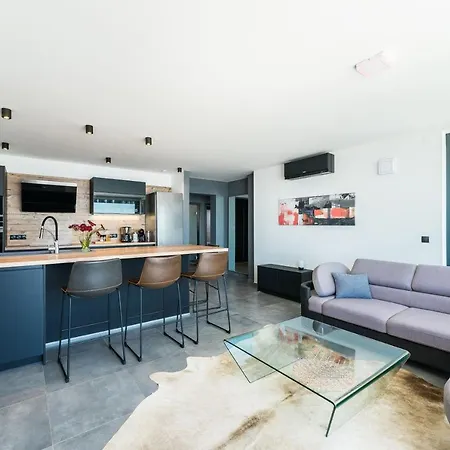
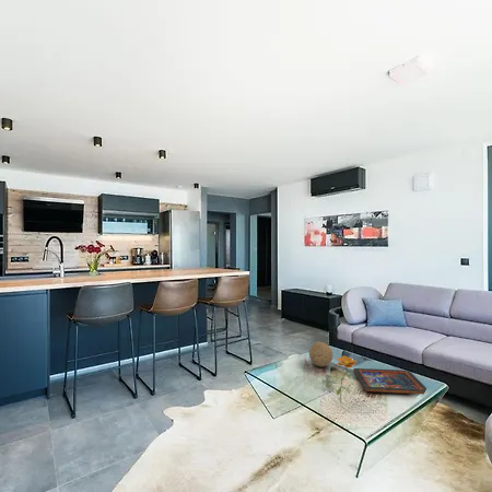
+ flower (342, 378)
+ religious icon (388, 379)
+ decorative ball (320, 354)
